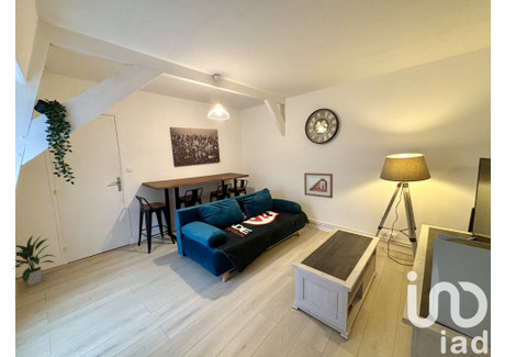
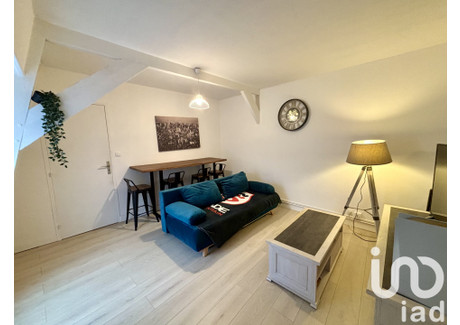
- picture frame (317, 185)
- indoor plant (29, 260)
